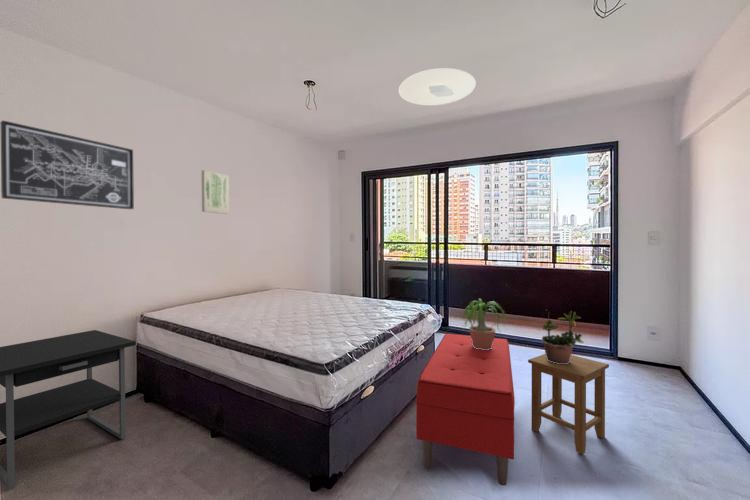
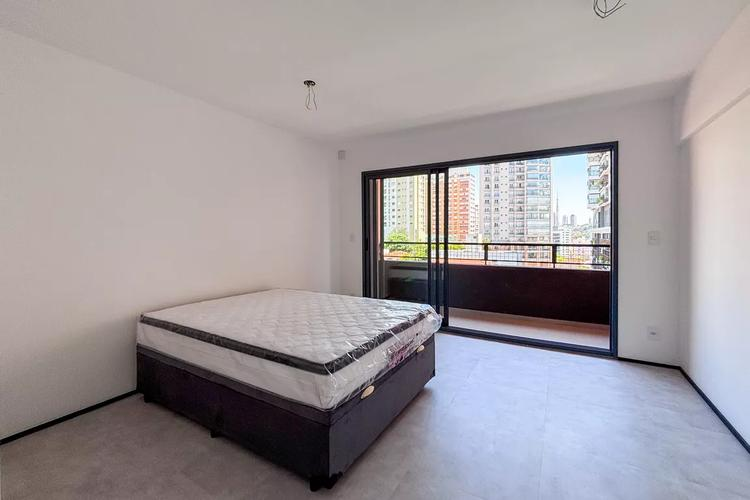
- nightstand (56, 397)
- stool (565, 400)
- ceiling light (436, 85)
- potted plant (558, 335)
- potted plant (485, 324)
- wall art (215, 192)
- bench (470, 391)
- wall art (75, 170)
